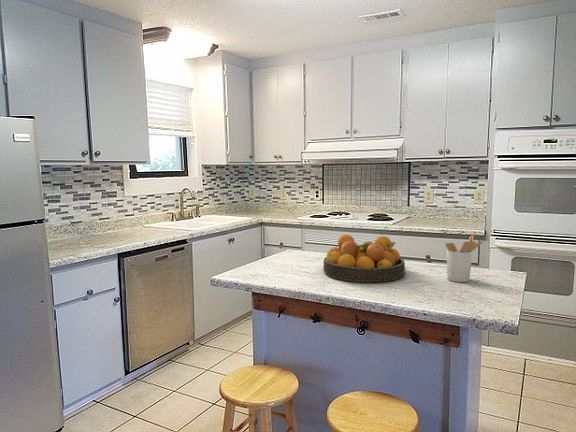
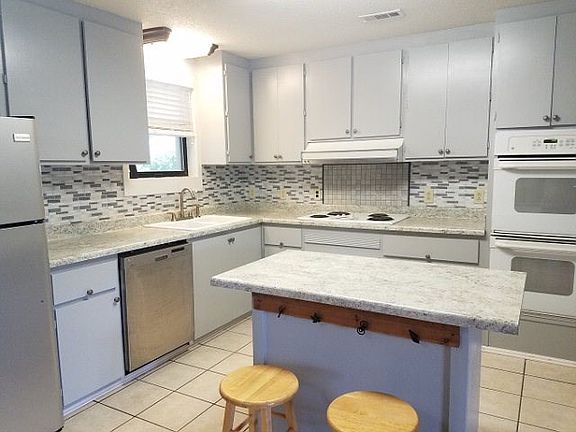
- utensil holder (463, 258)
- fruit bowl (363, 254)
